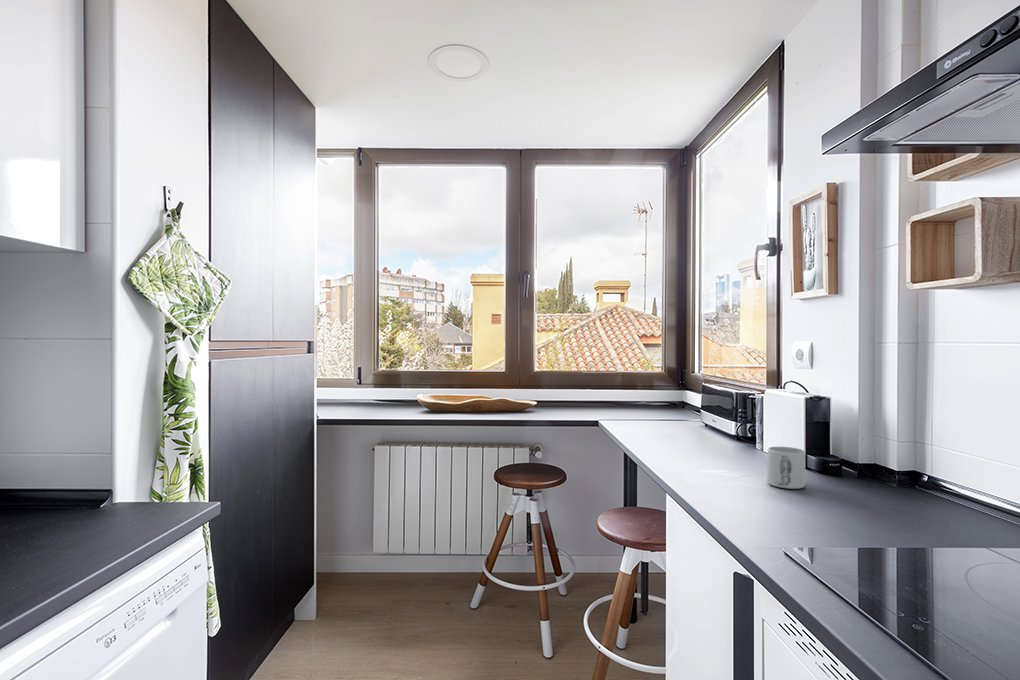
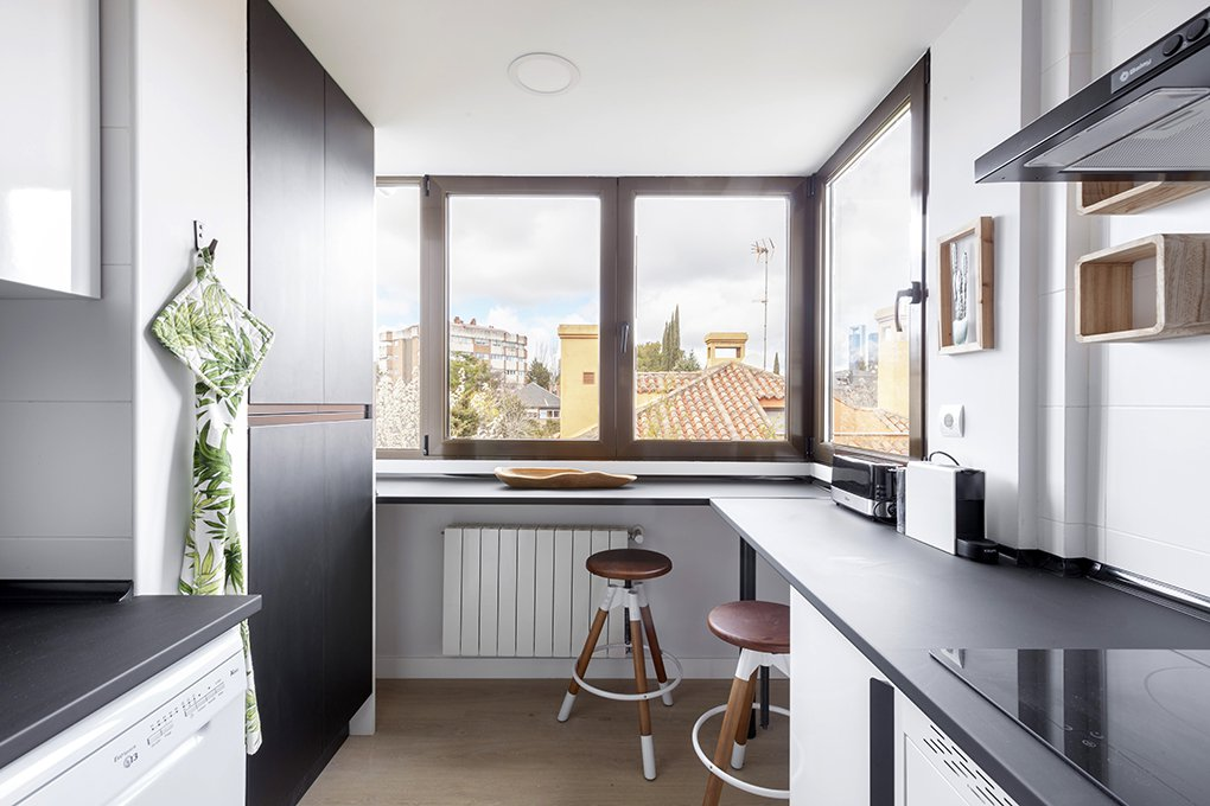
- mug (785, 465)
